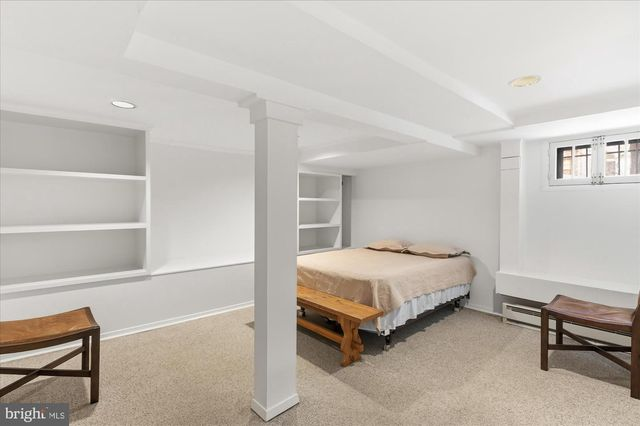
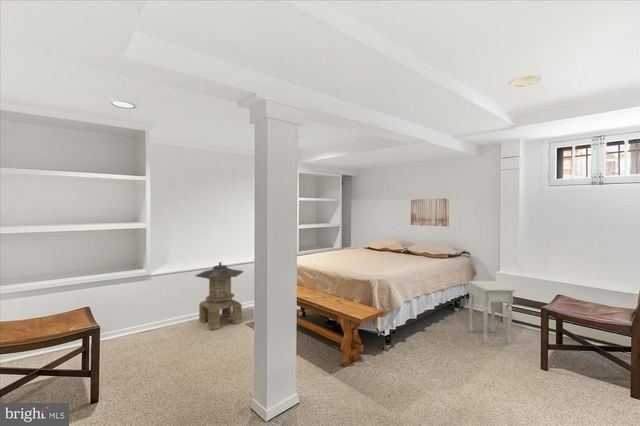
+ lantern (220, 292)
+ wall art (428, 212)
+ nightstand (491, 311)
